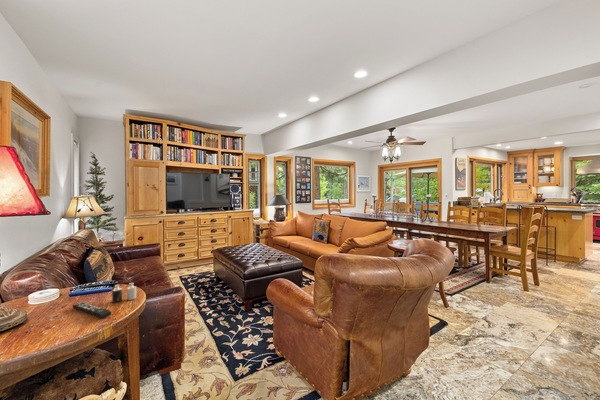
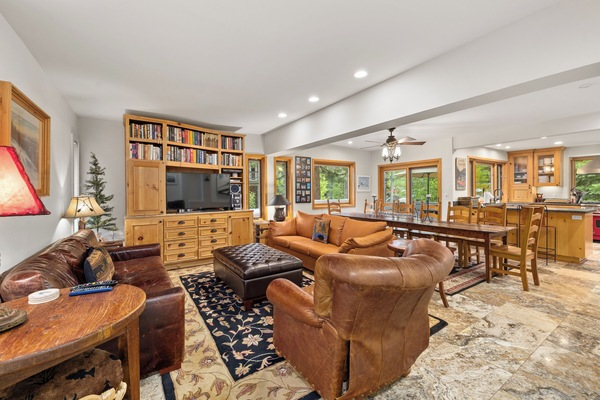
- remote control (91, 309)
- candle (121, 291)
